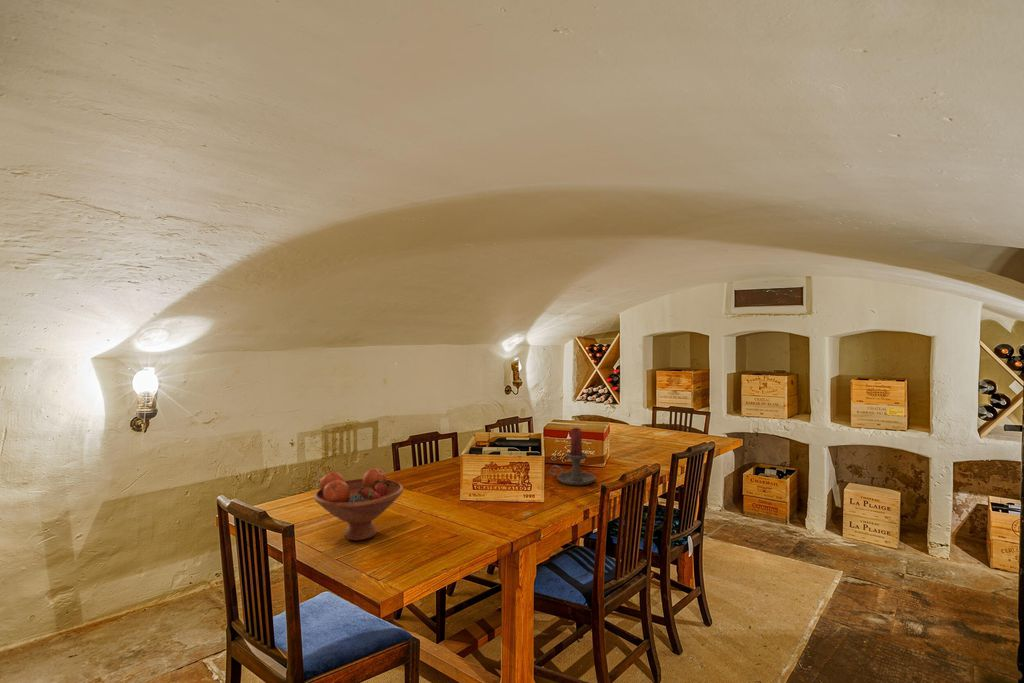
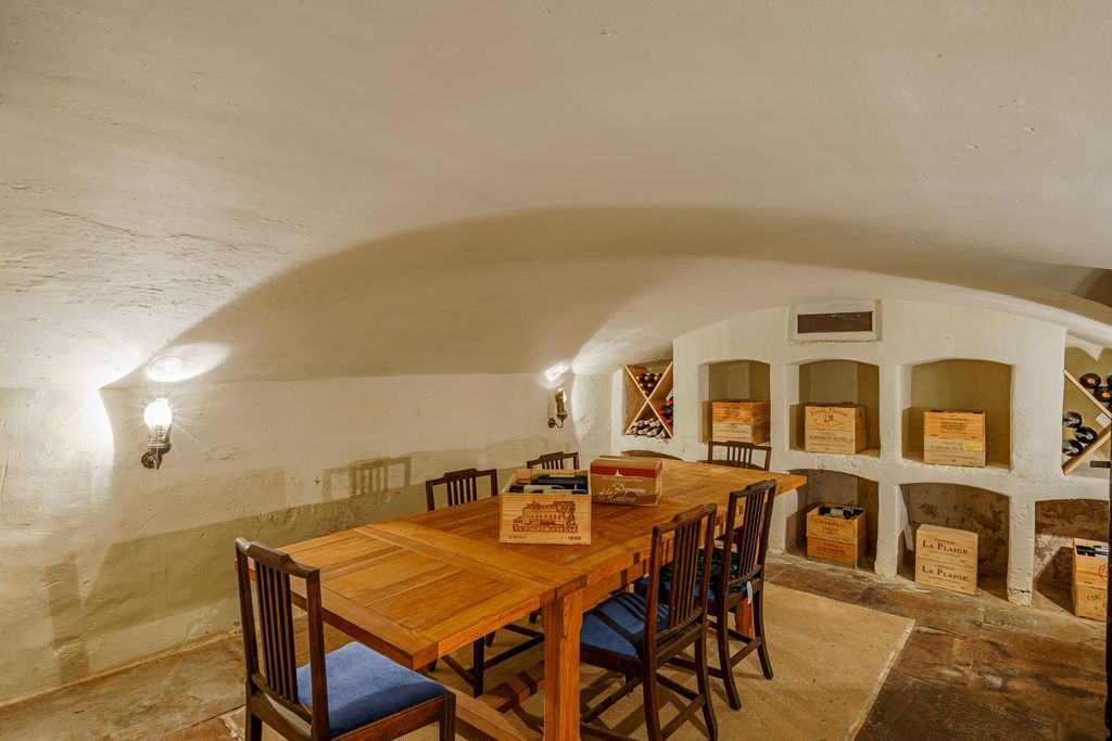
- fruit bowl (359, 504)
- candle holder (571, 454)
